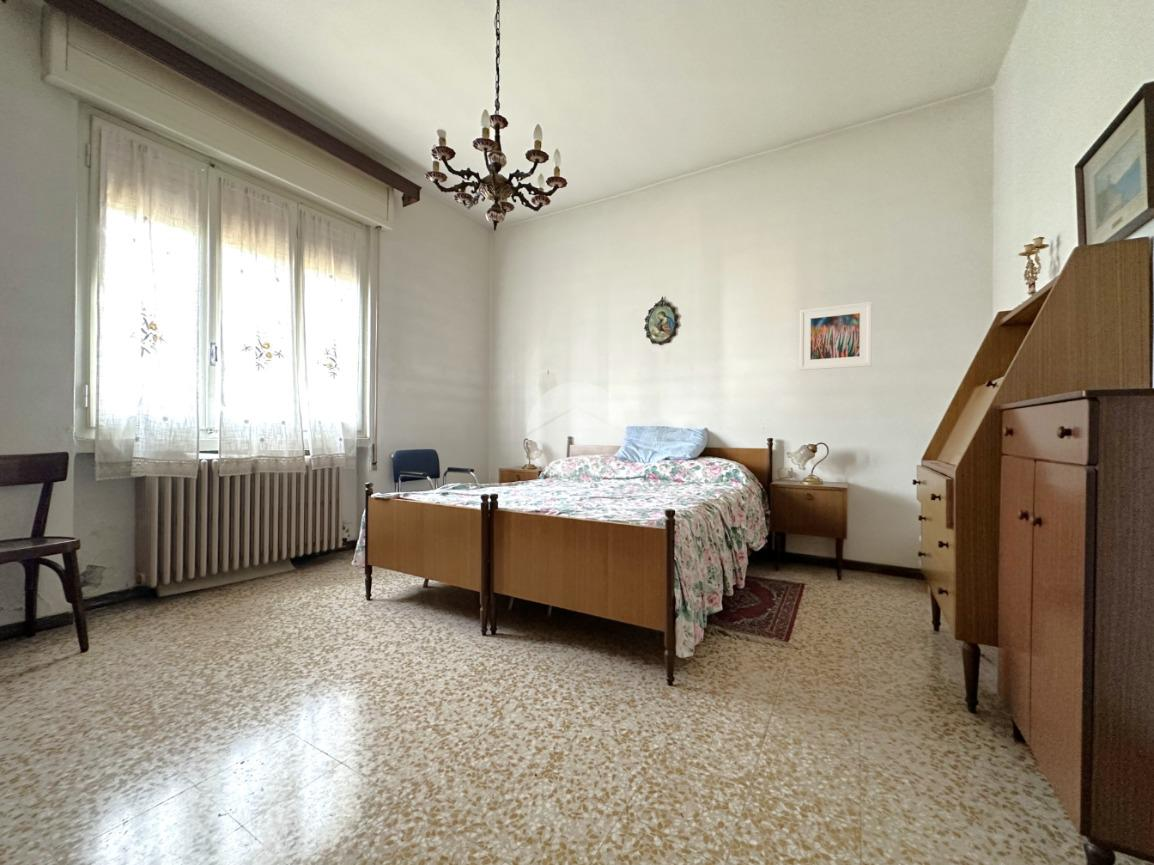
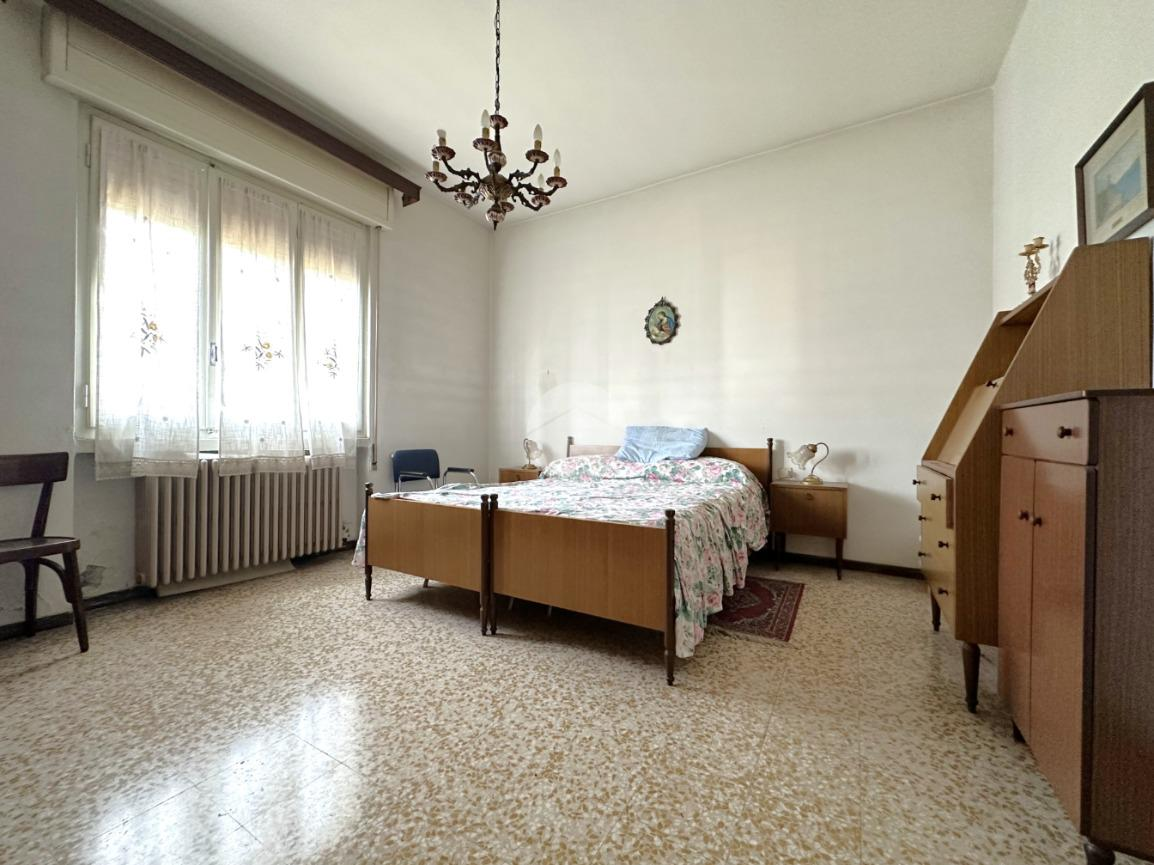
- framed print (834, 337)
